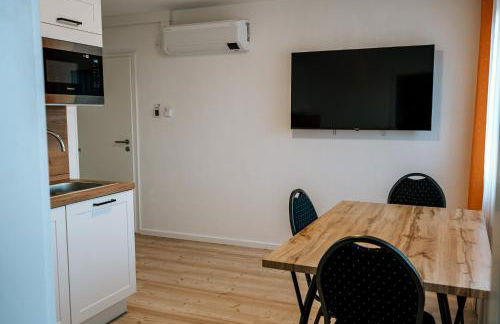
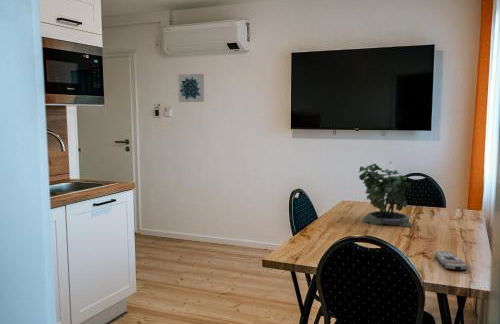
+ wall art (191, 88)
+ potted plant (384, 191)
+ remote control (449, 260)
